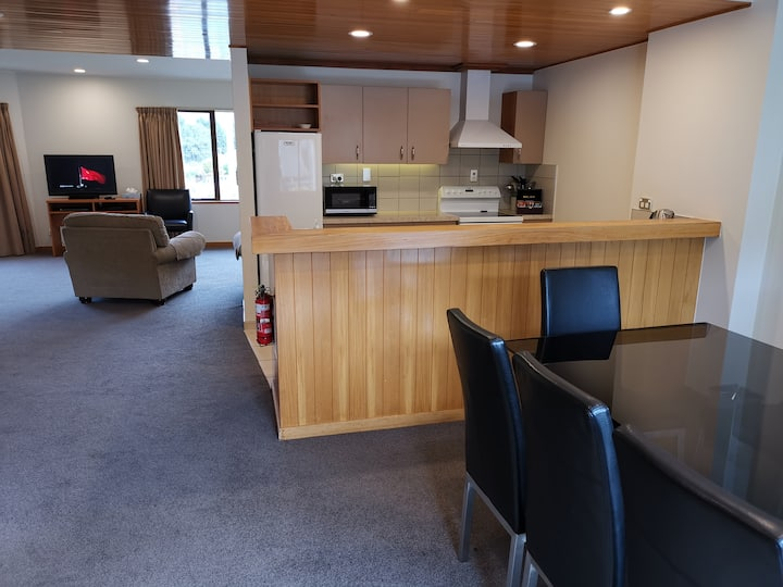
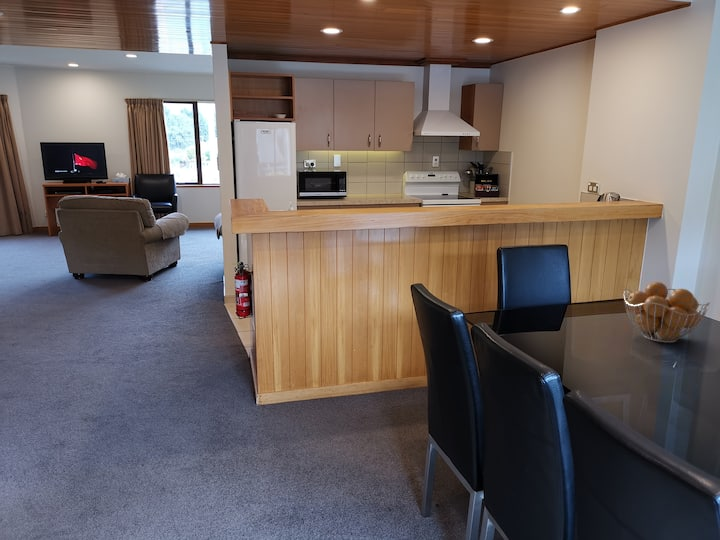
+ fruit basket (663, 311)
